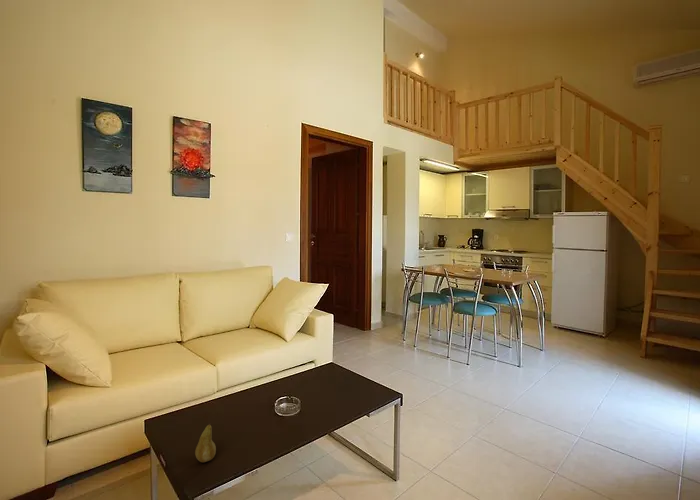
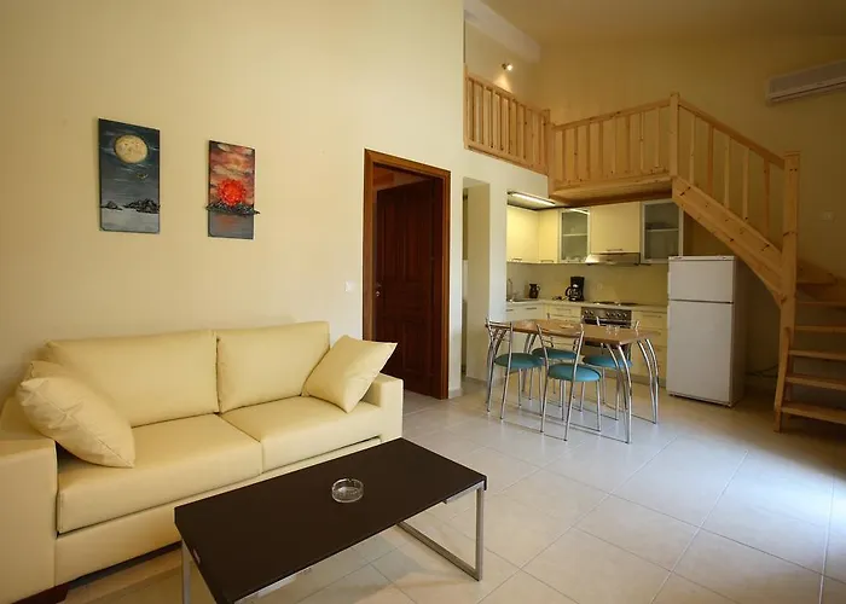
- fruit (205, 443)
